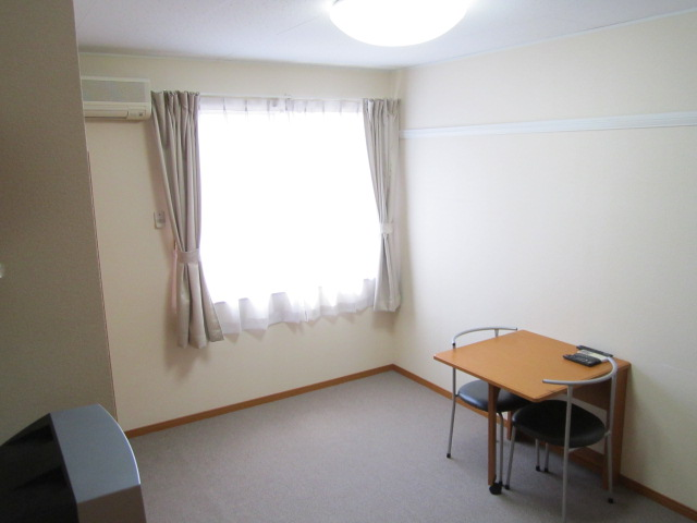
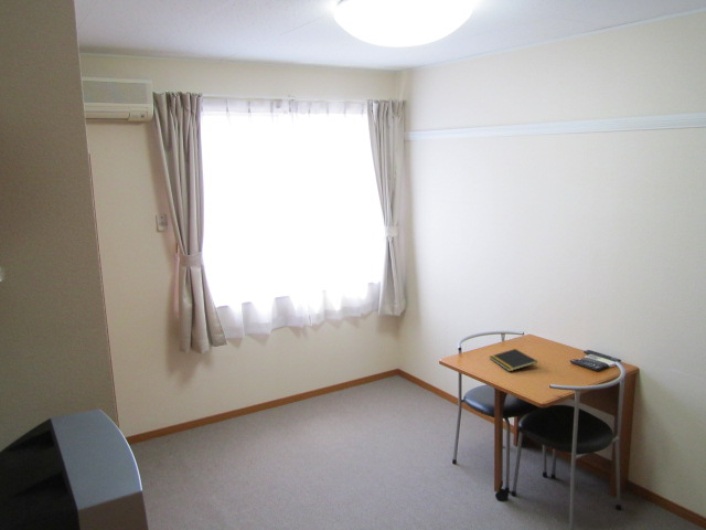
+ notepad (512, 359)
